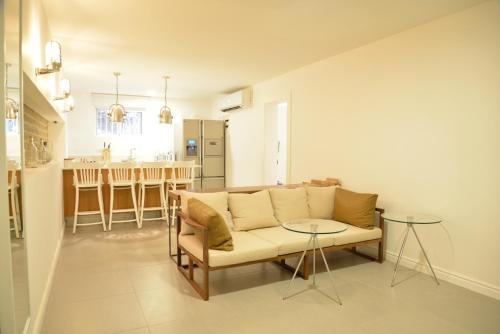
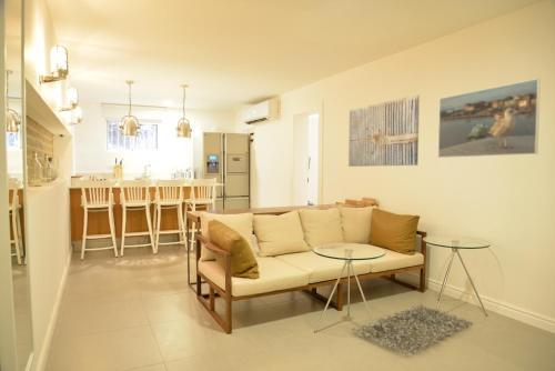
+ wall art (380, 134)
+ rug (414, 324)
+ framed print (483, 122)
